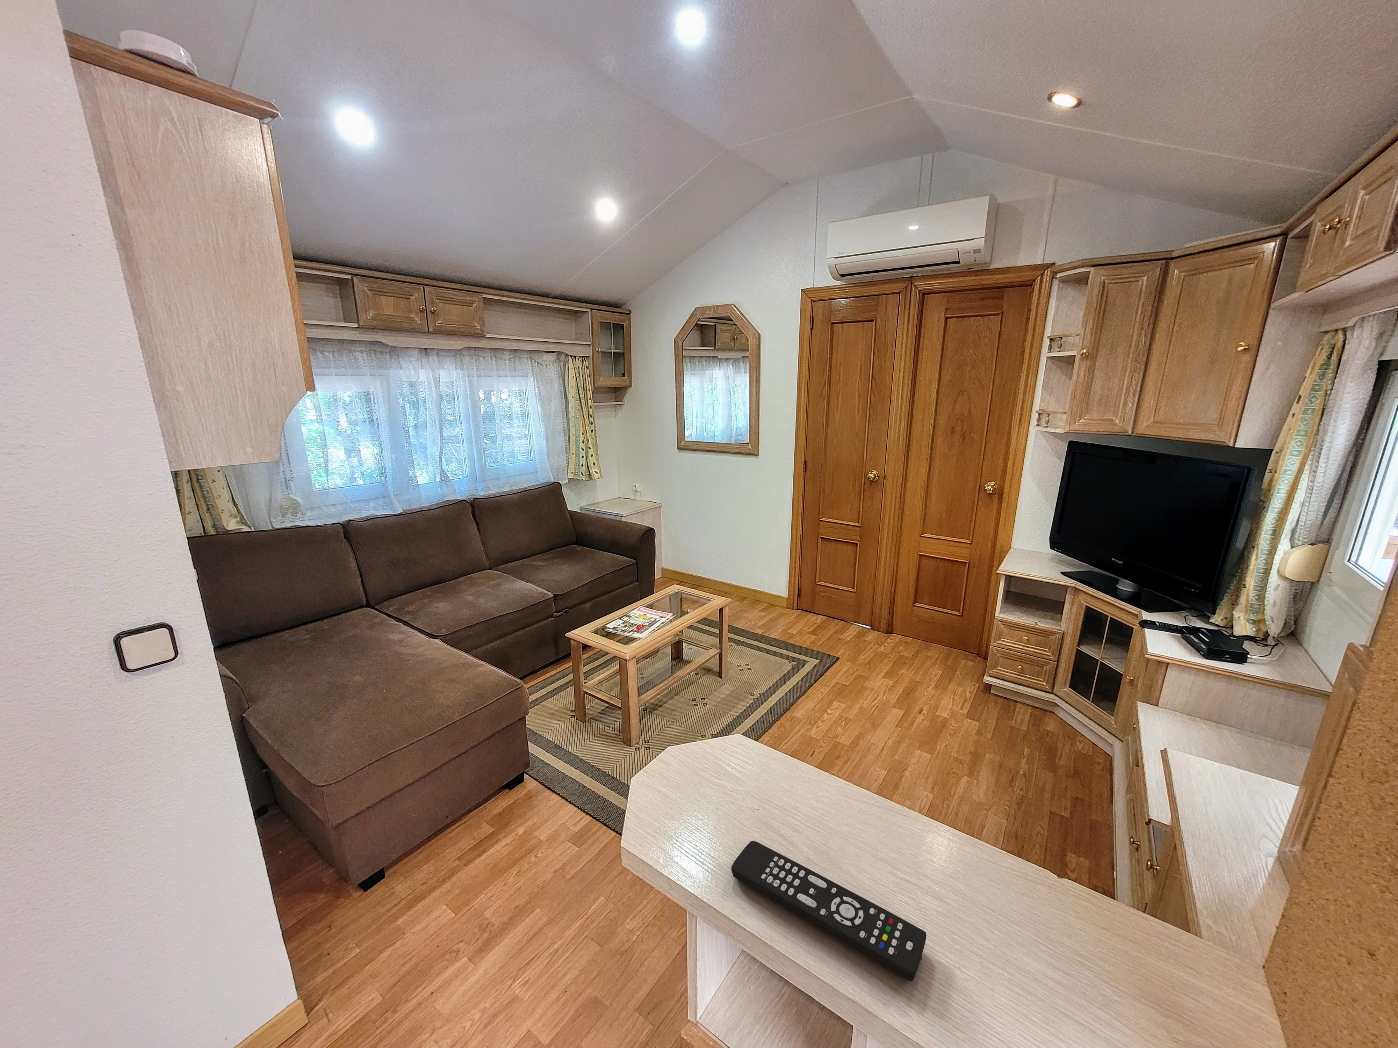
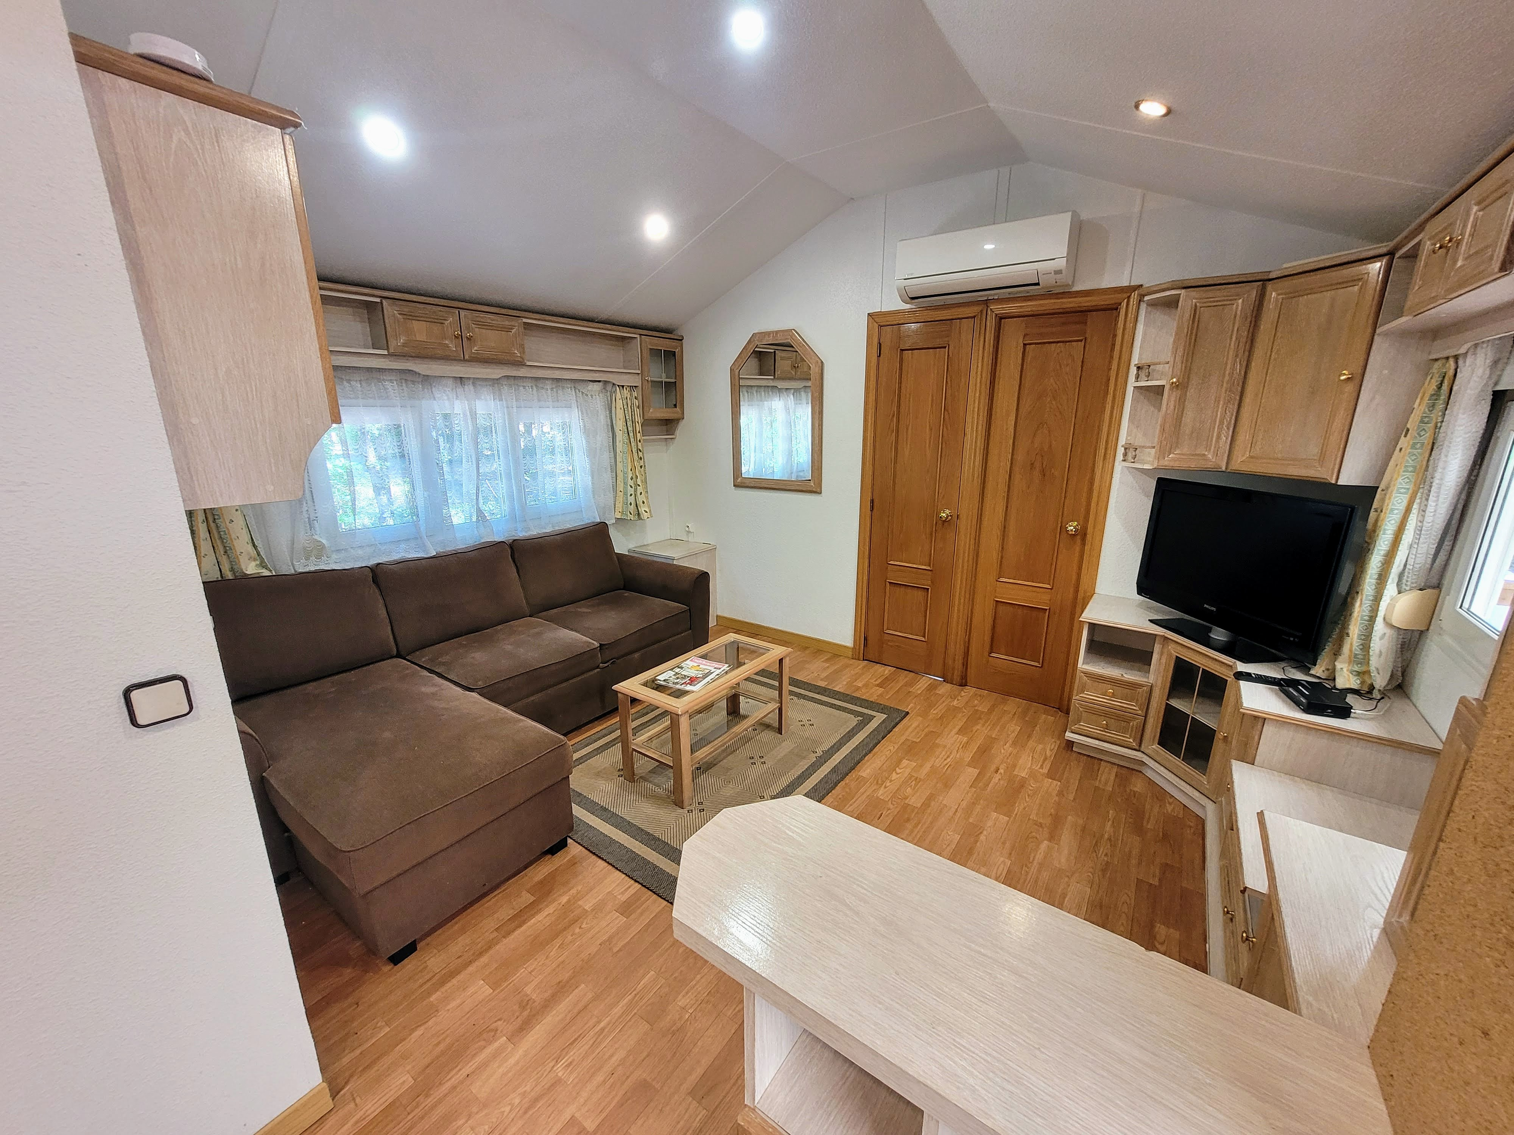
- remote control (822, 904)
